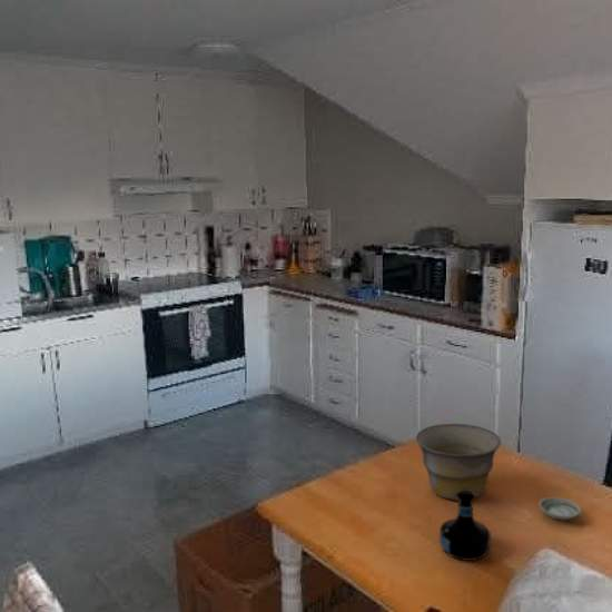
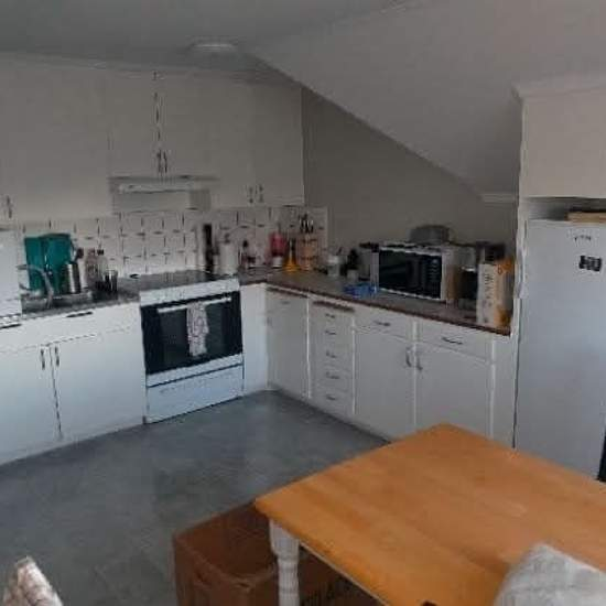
- saucer (559, 511)
- tequila bottle (465, 520)
- bowl (457, 463)
